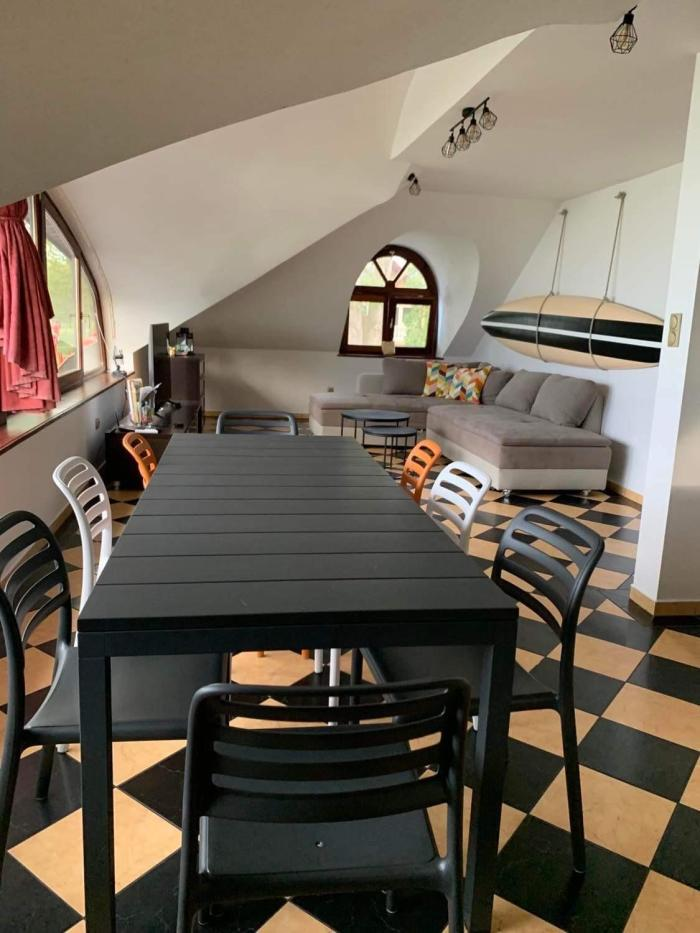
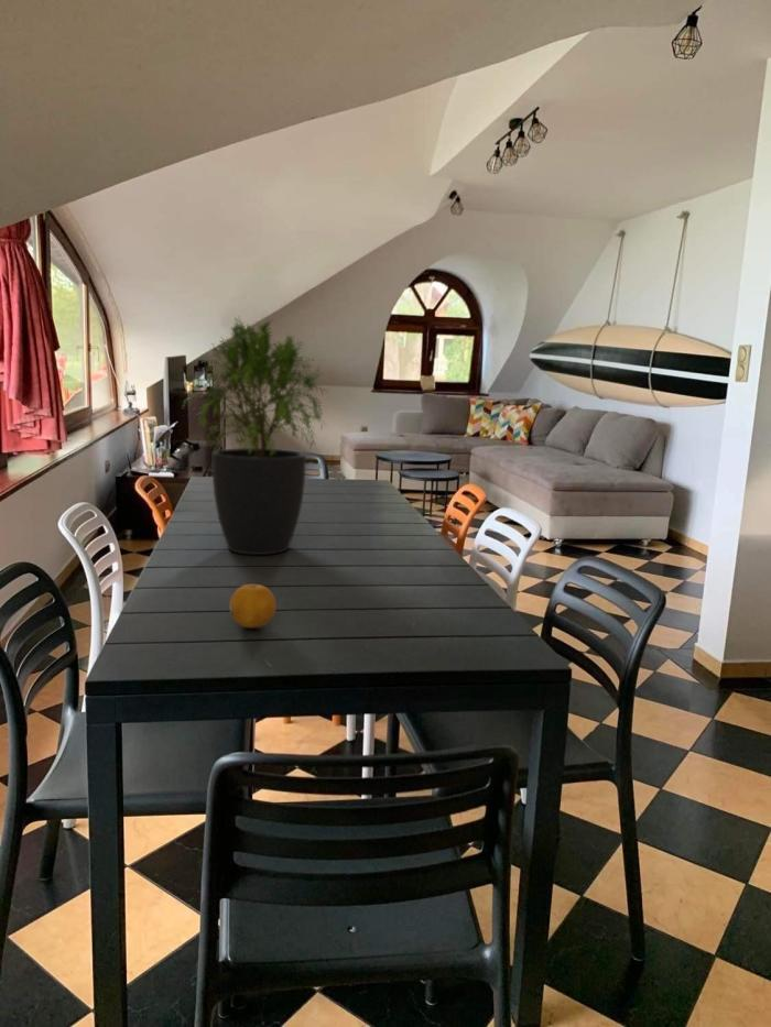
+ potted plant (265, 434)
+ fruit (252, 605)
